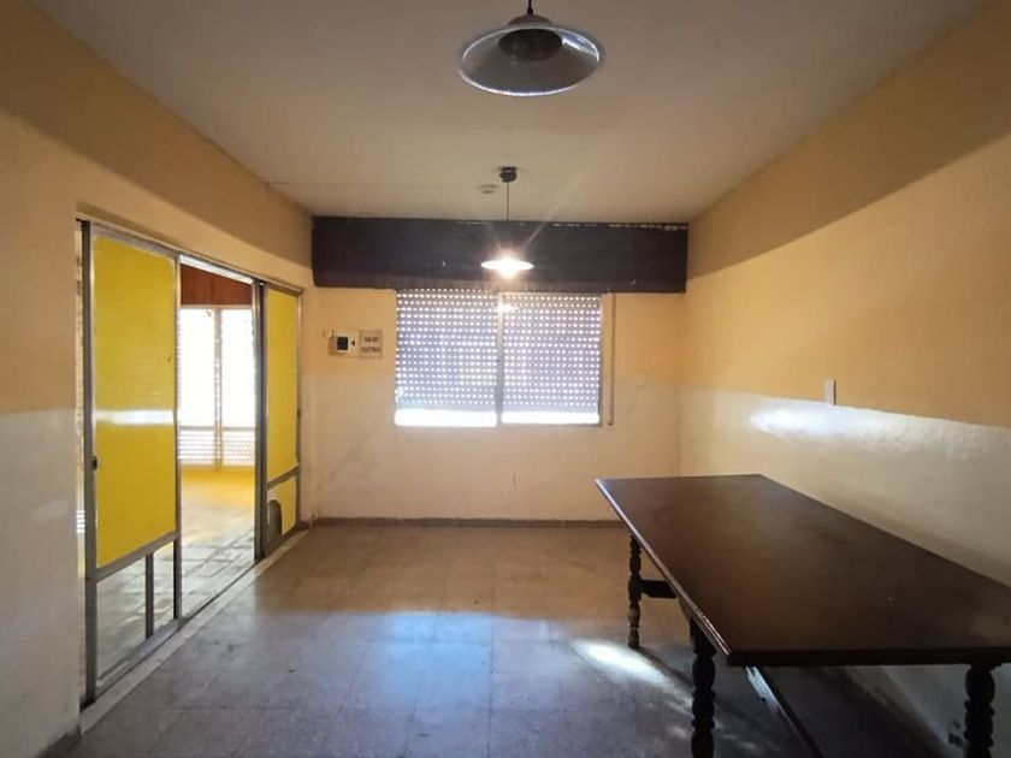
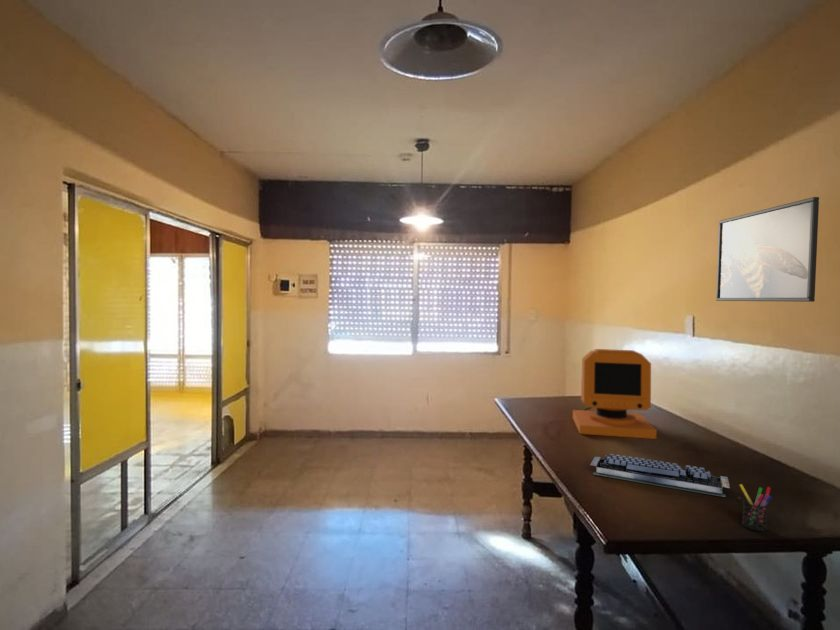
+ computer monitor (611, 387)
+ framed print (760, 255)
+ computer keyboard (656, 471)
+ pen holder (757, 505)
